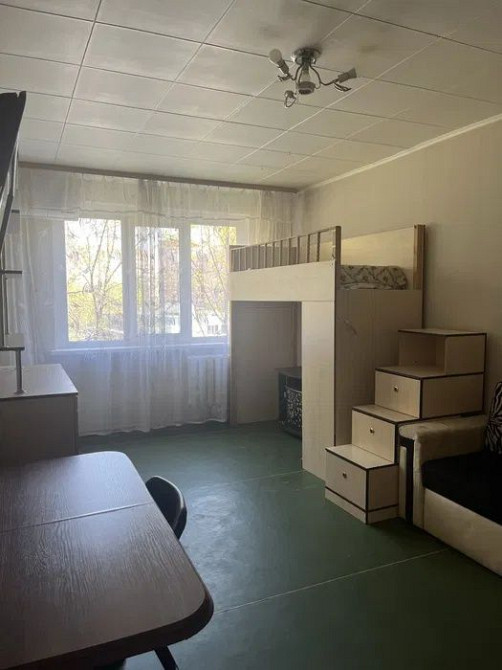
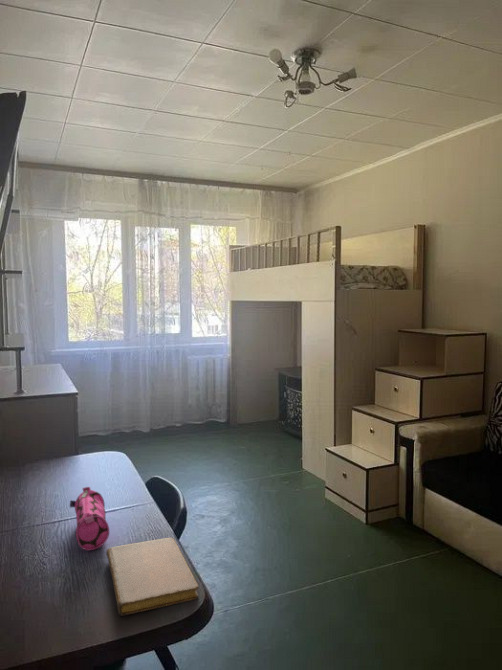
+ pencil case (90, 516)
+ notebook (149, 571)
